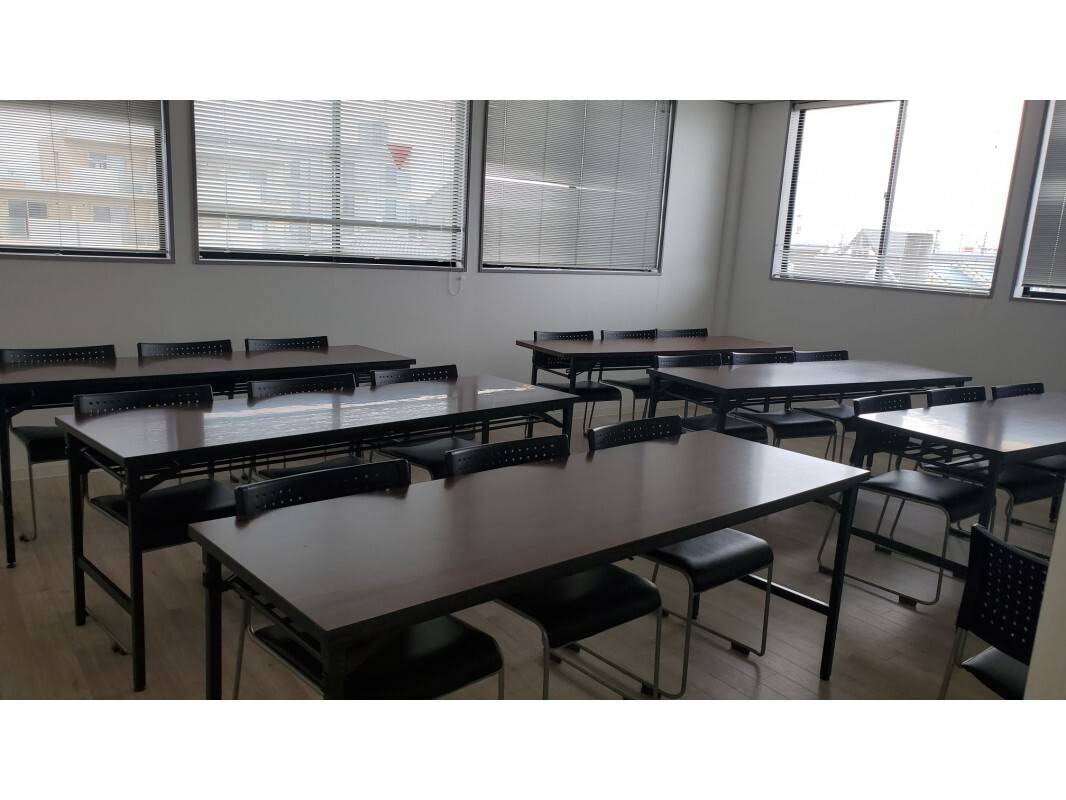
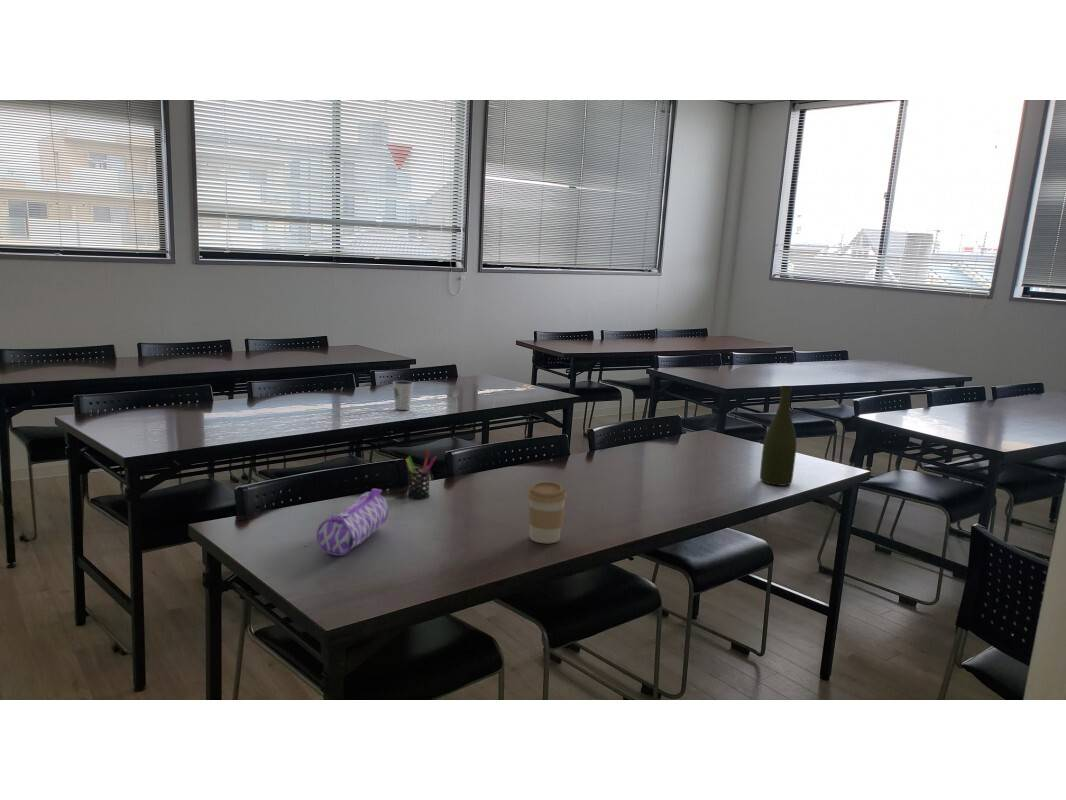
+ bottle (781, 434)
+ pen holder (418, 473)
+ coffee cup (546, 512)
+ dixie cup (402, 395)
+ pencil case (353, 521)
